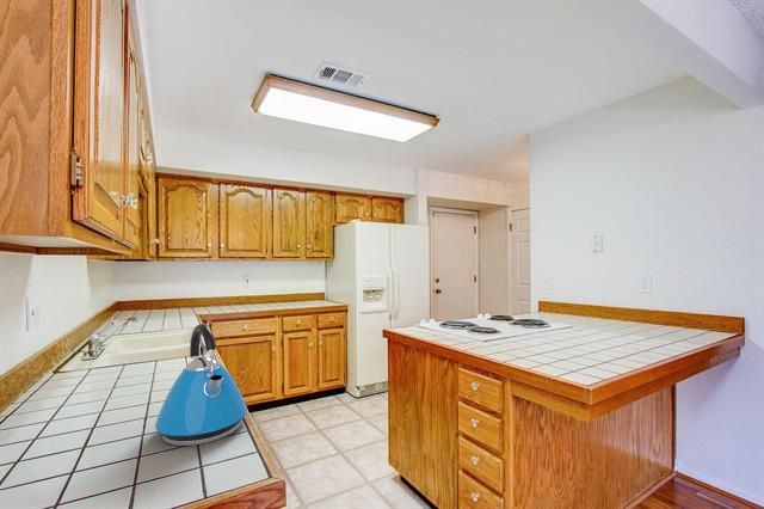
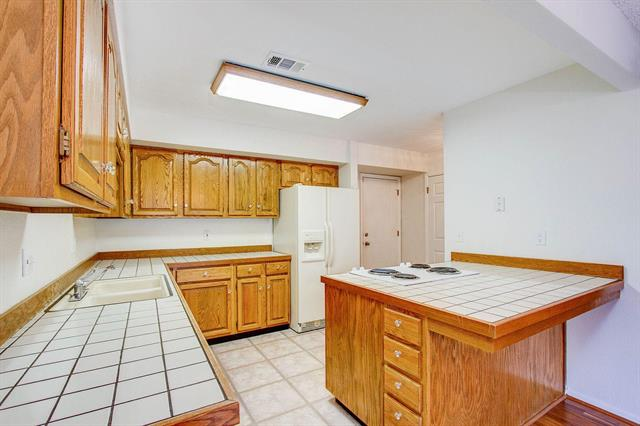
- kettle (202, 375)
